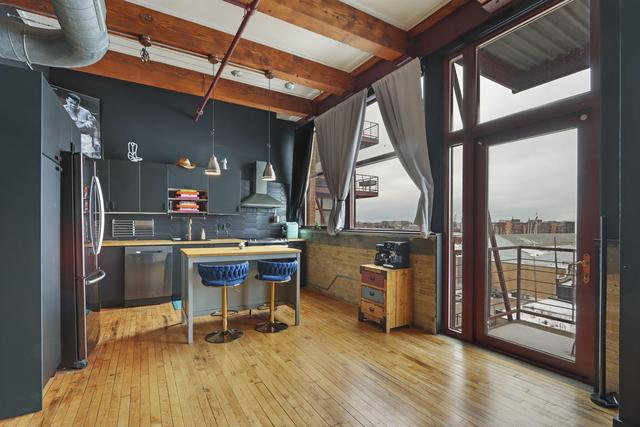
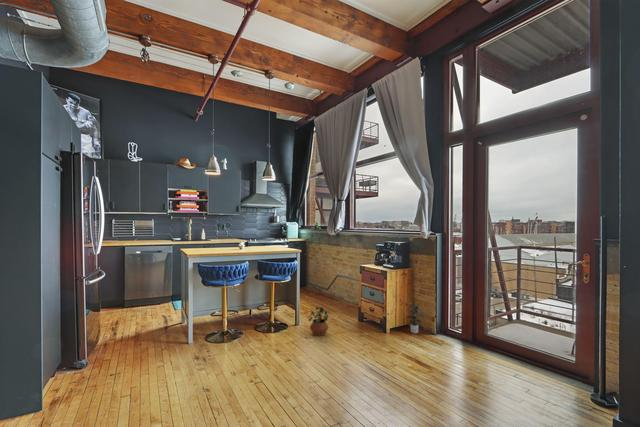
+ potted plant (317, 321)
+ potted plant (415, 318)
